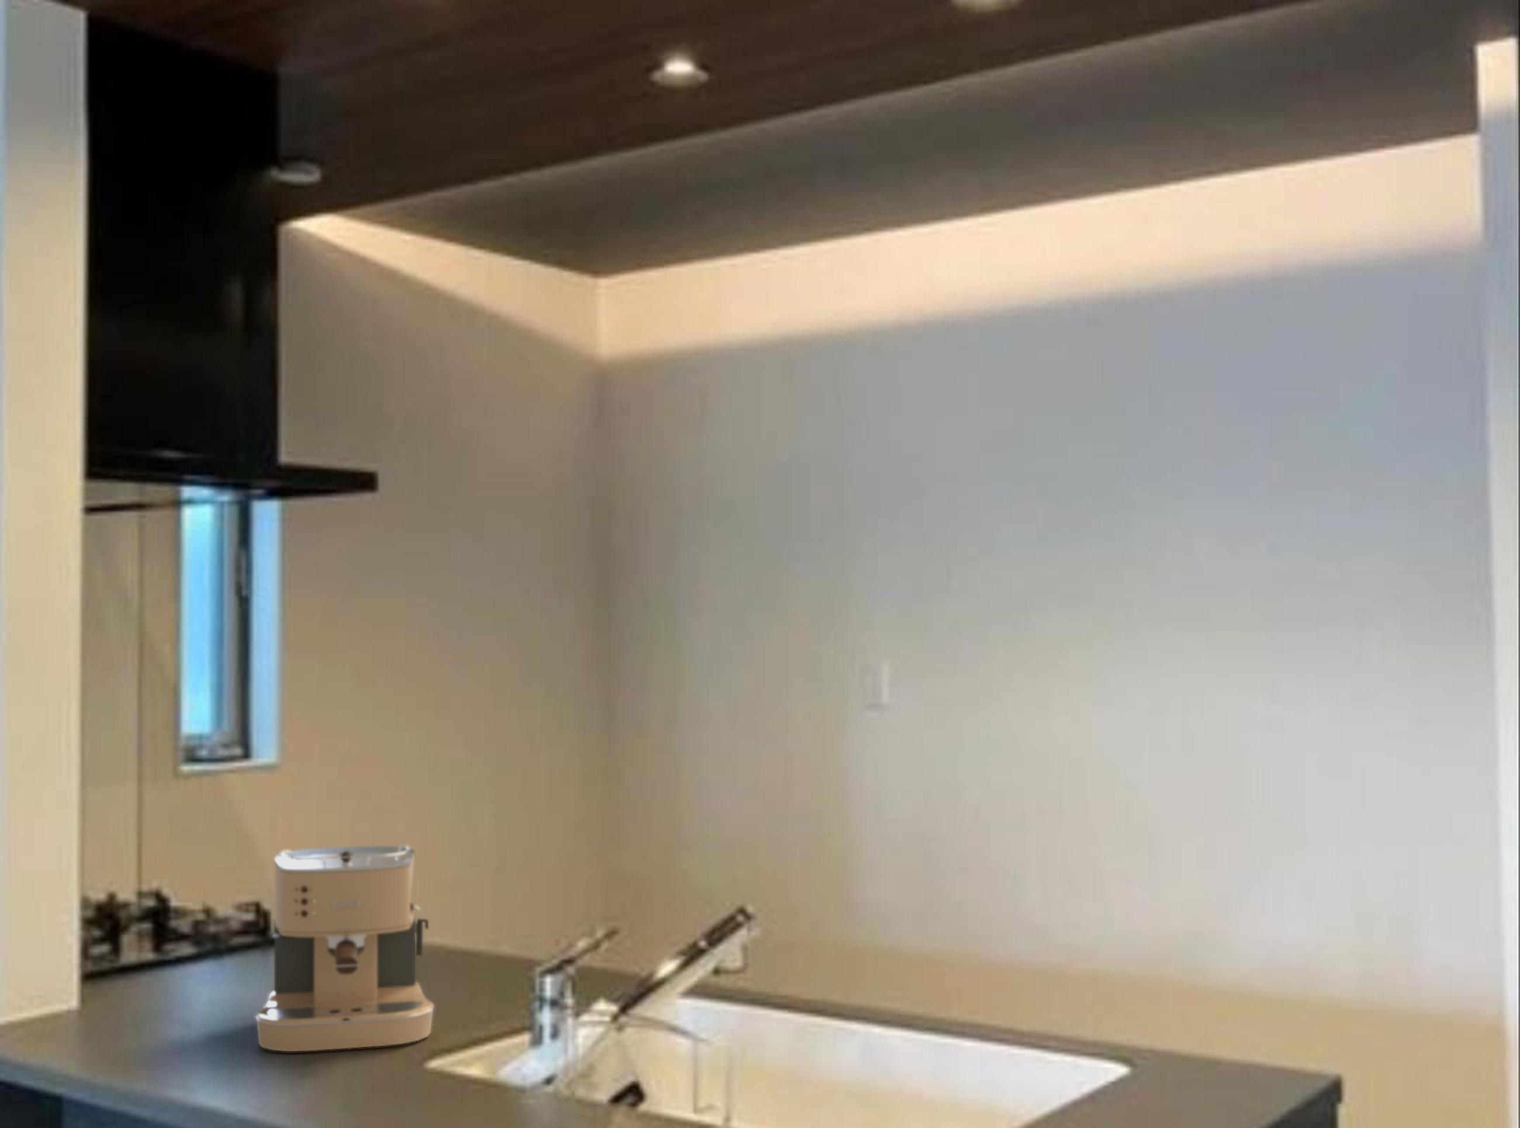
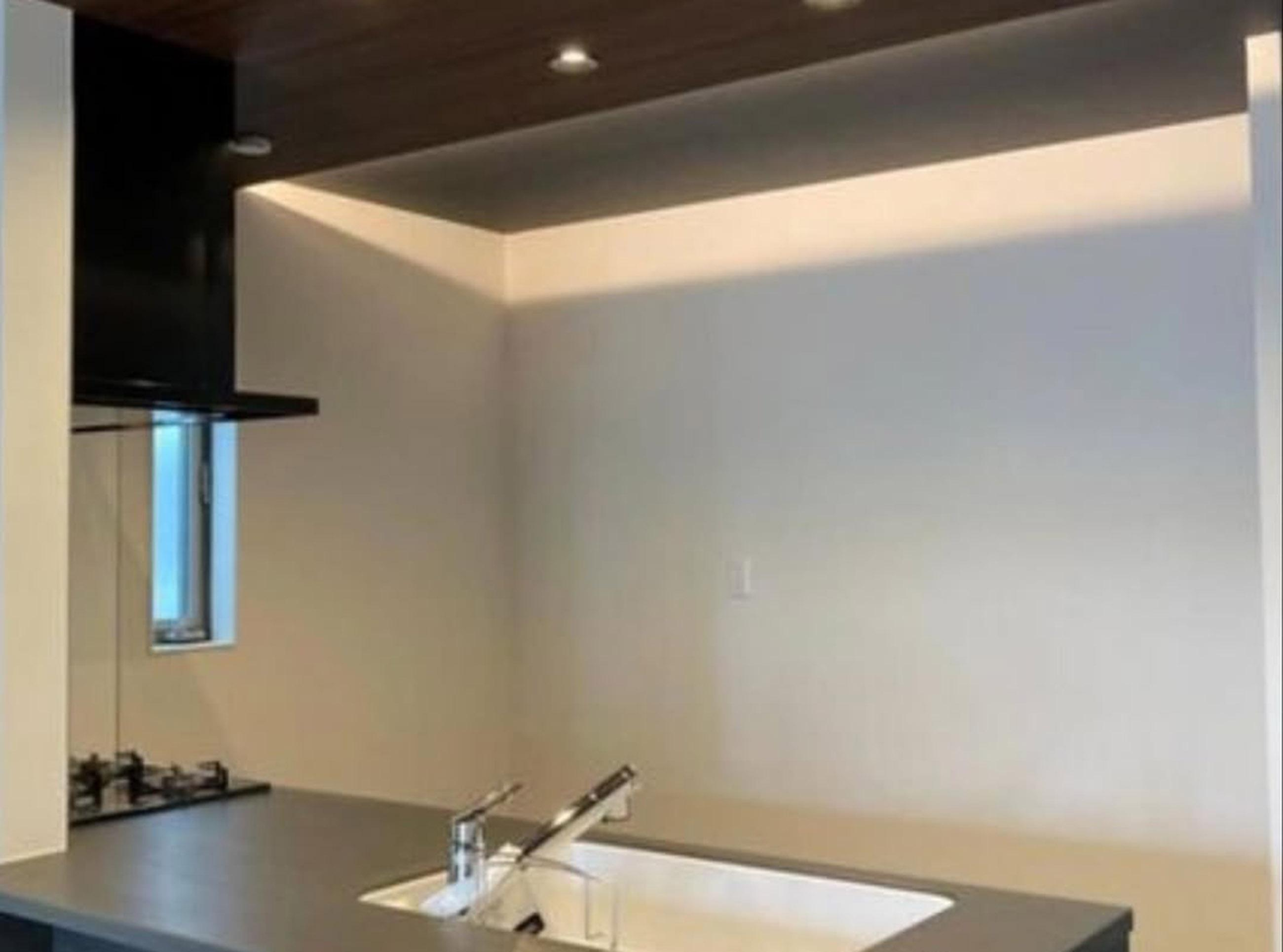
- coffee maker (346, 940)
